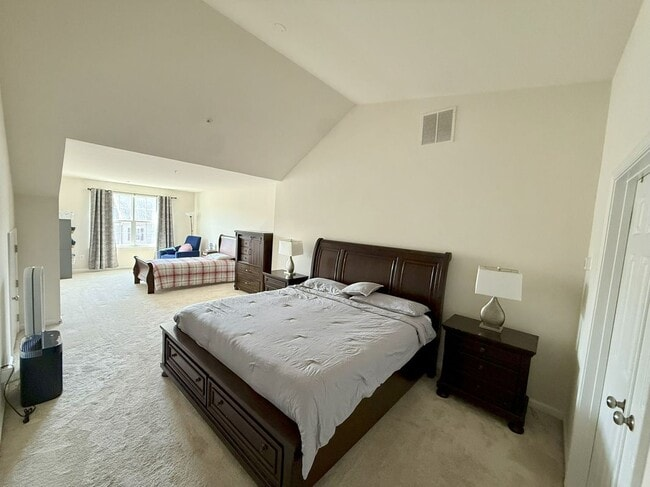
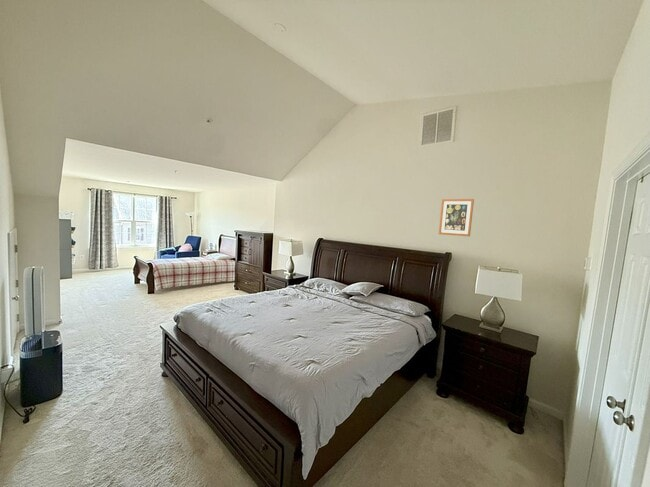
+ wall art (455, 217)
